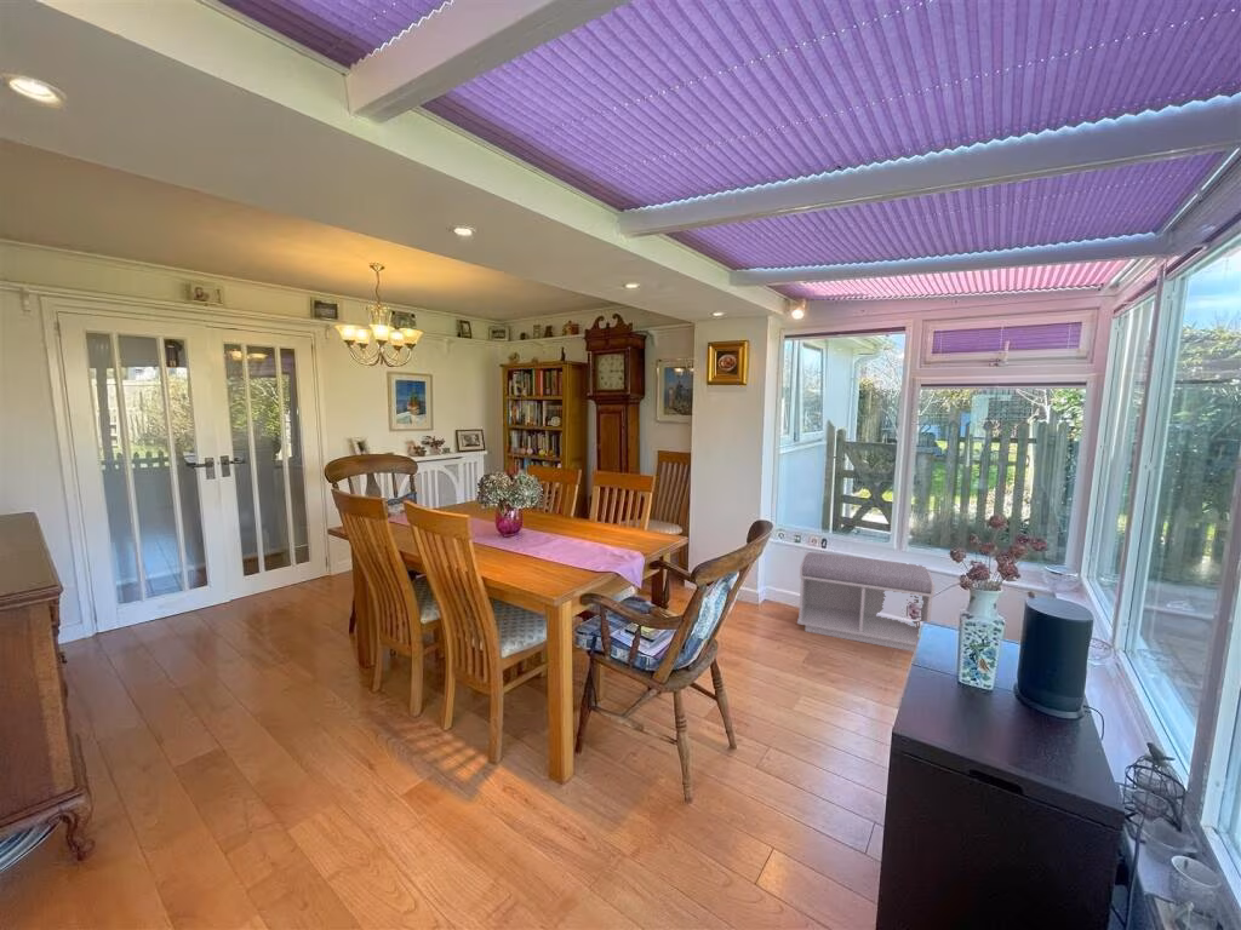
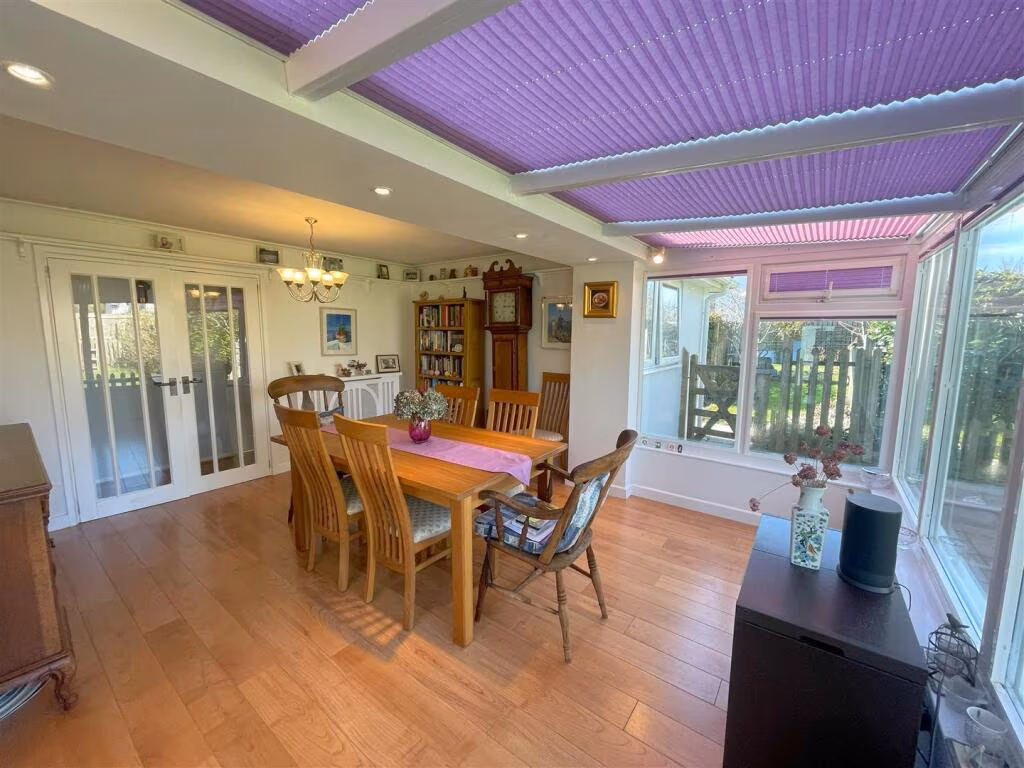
- bench (862, 597)
